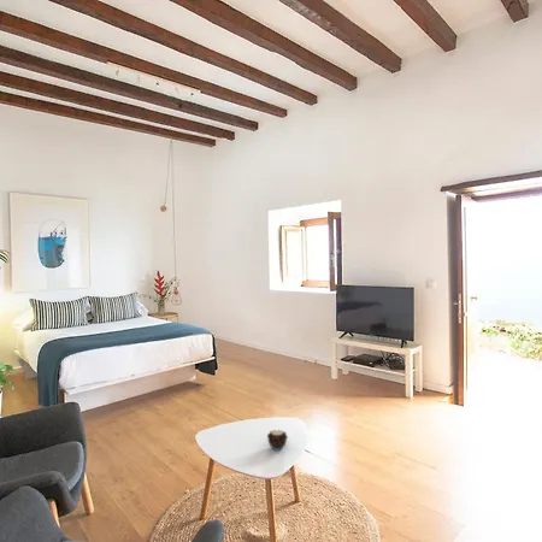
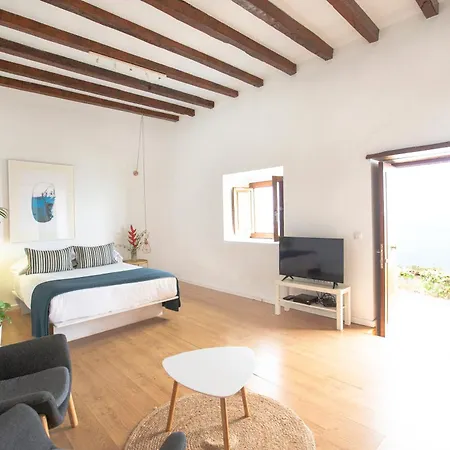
- candle (277, 438)
